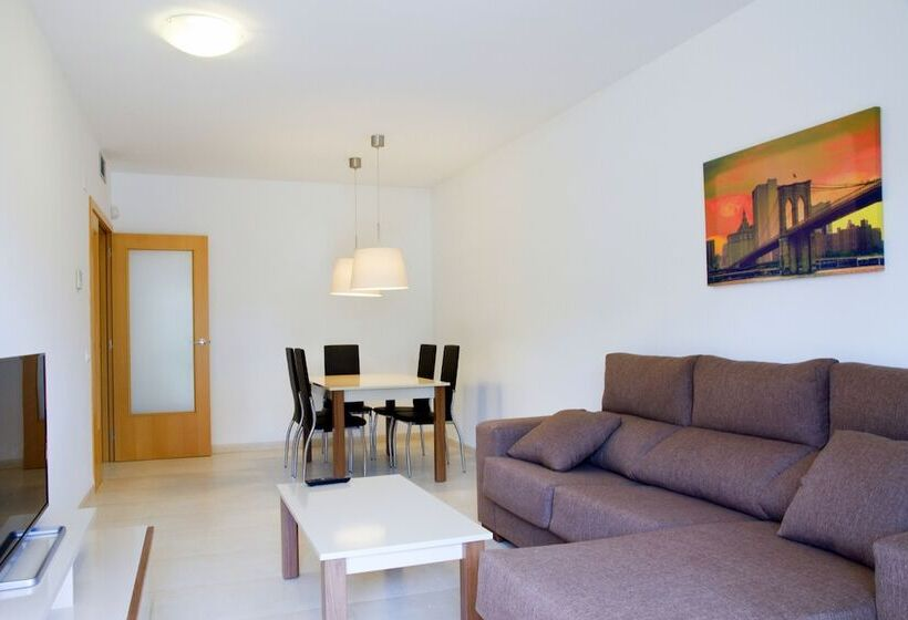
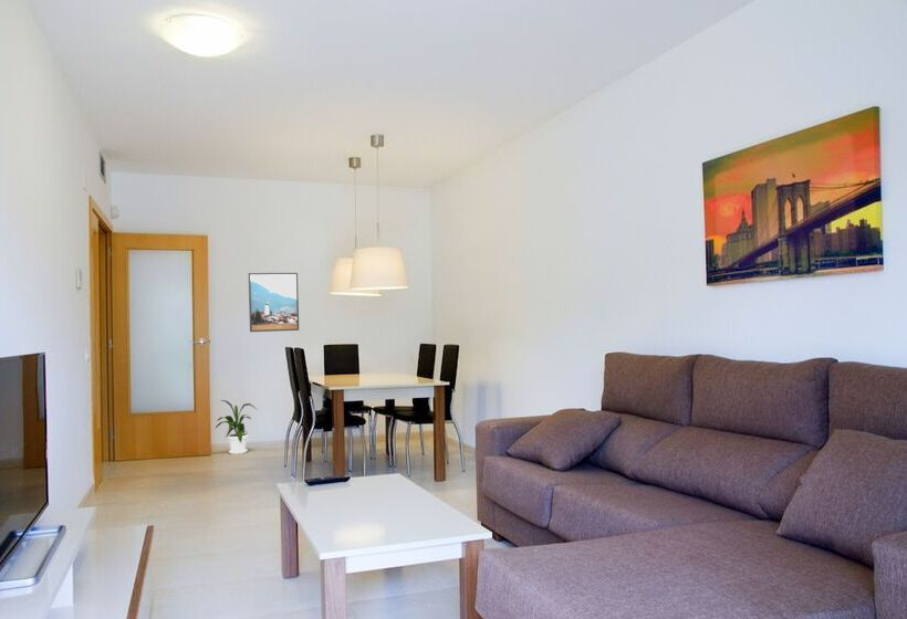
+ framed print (273, 302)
+ house plant (236, 426)
